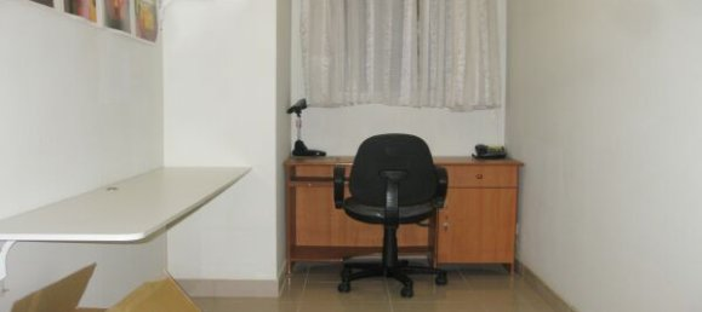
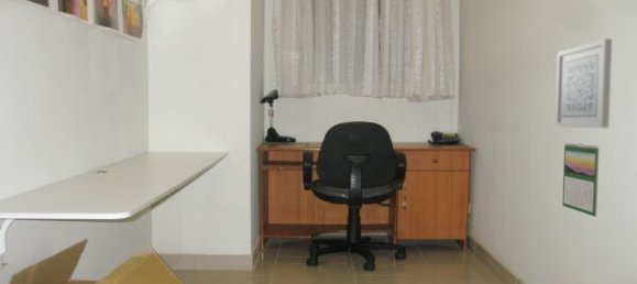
+ wall art (581, 87)
+ calendar (579, 177)
